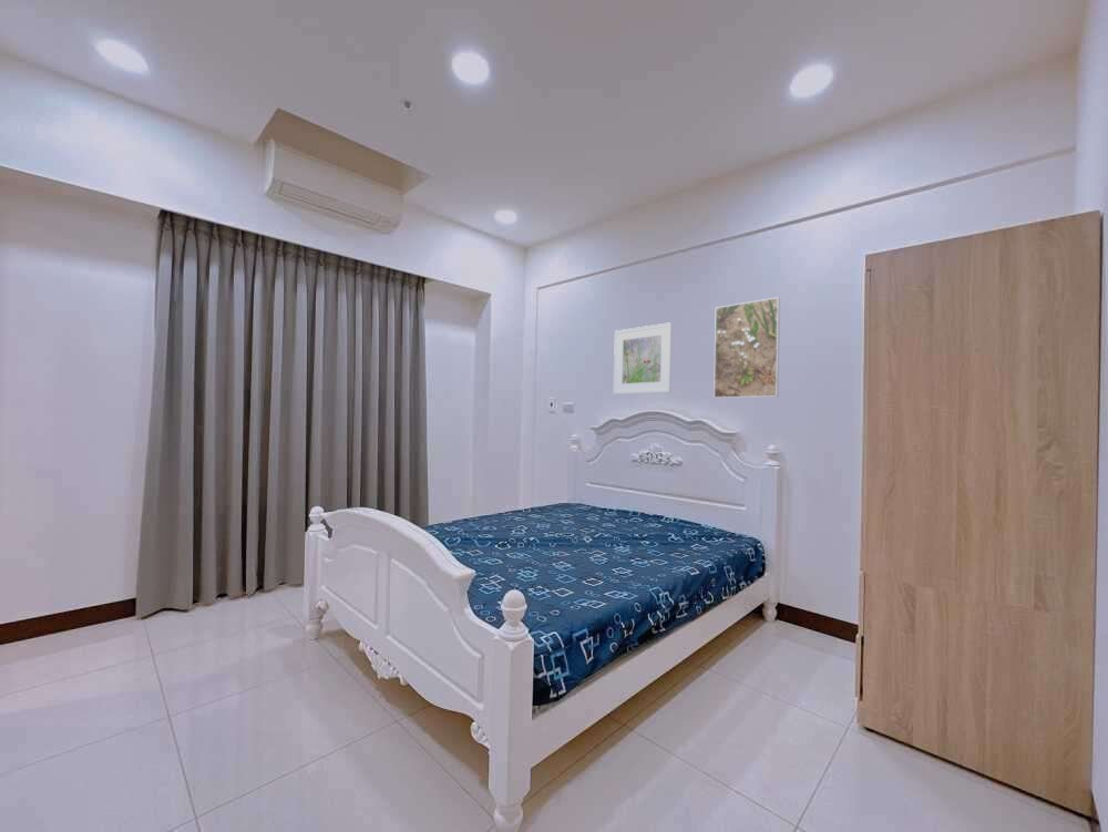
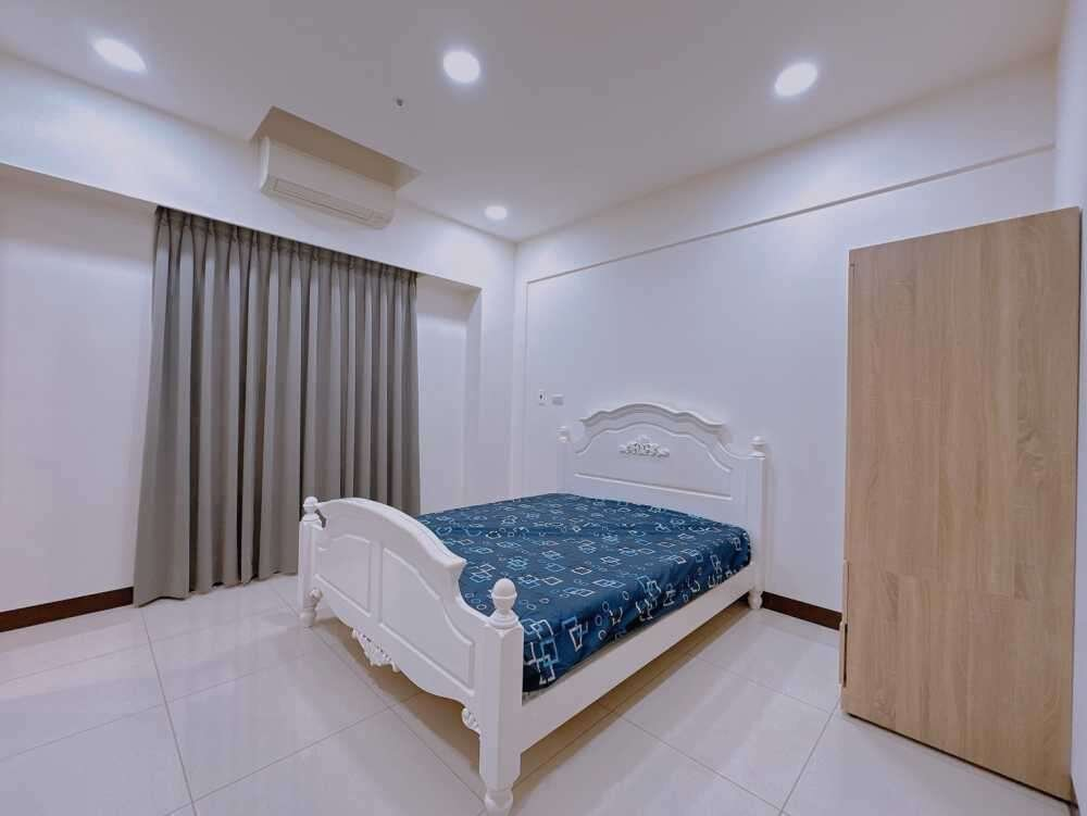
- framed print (642, 360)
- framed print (745, 350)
